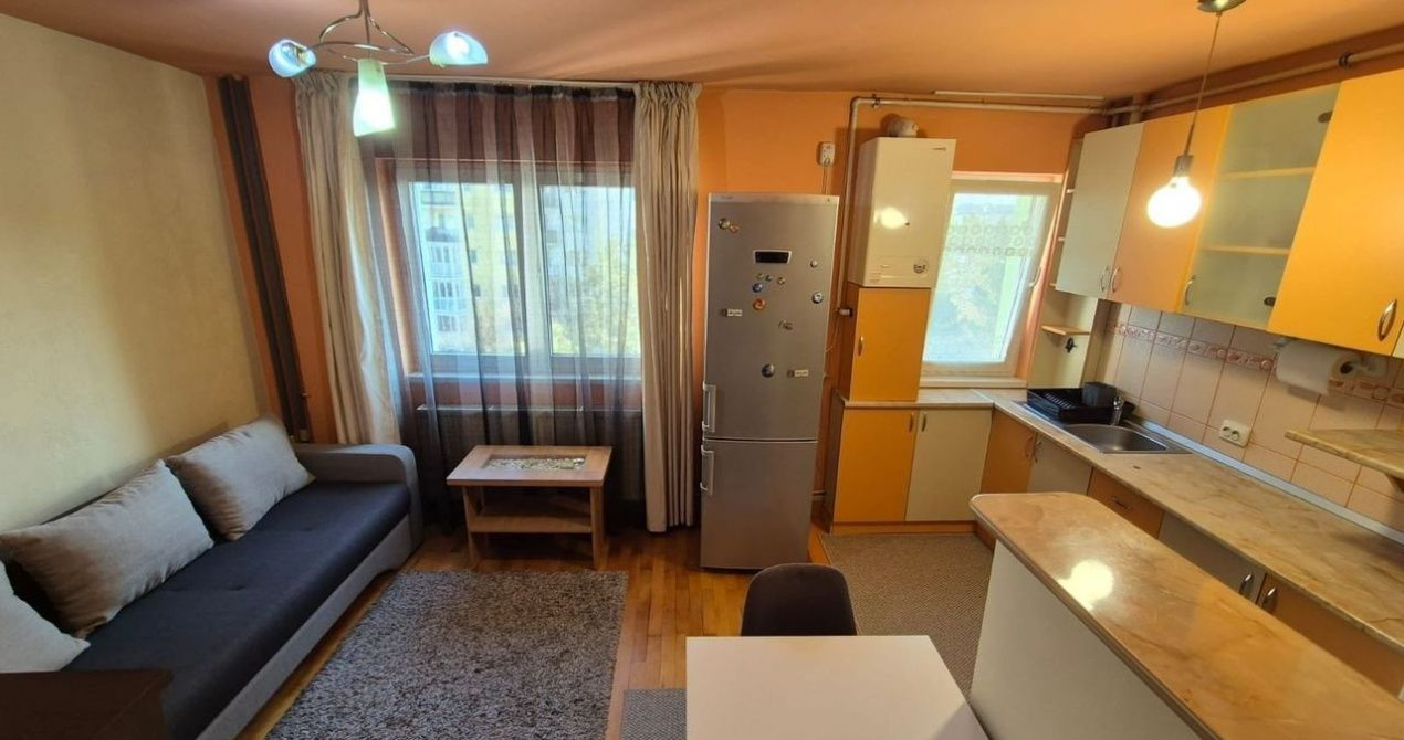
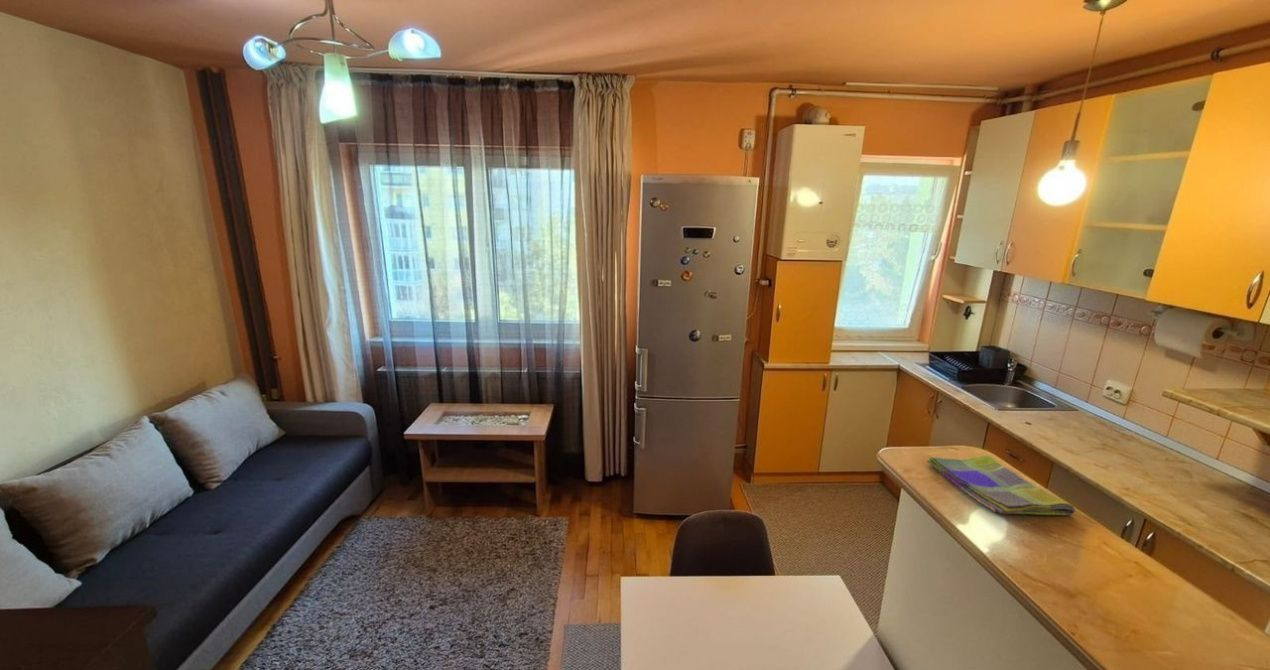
+ dish towel (995, 482)
